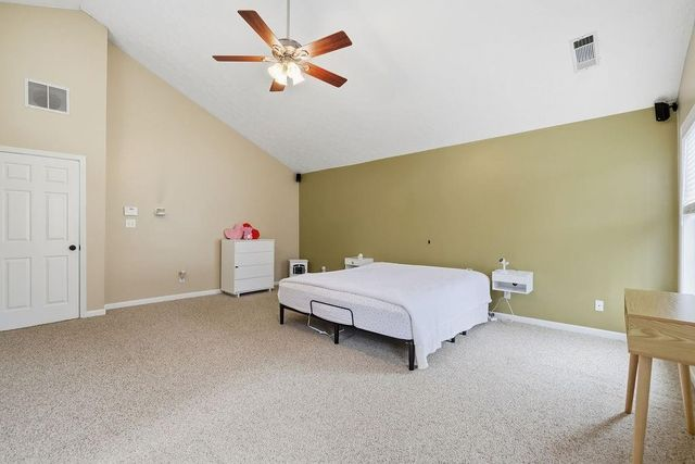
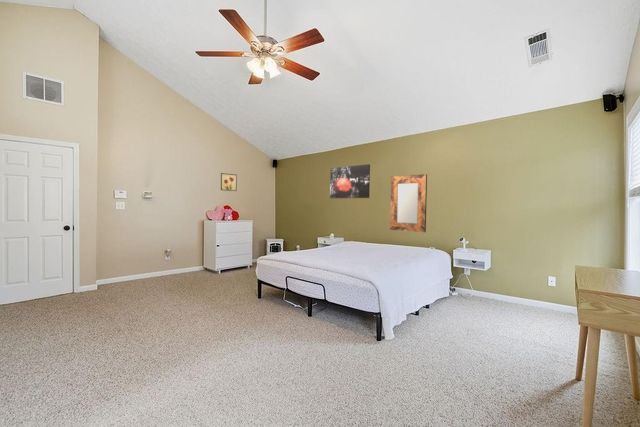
+ wall art (228, 182)
+ home mirror (407, 203)
+ wall art (348, 182)
